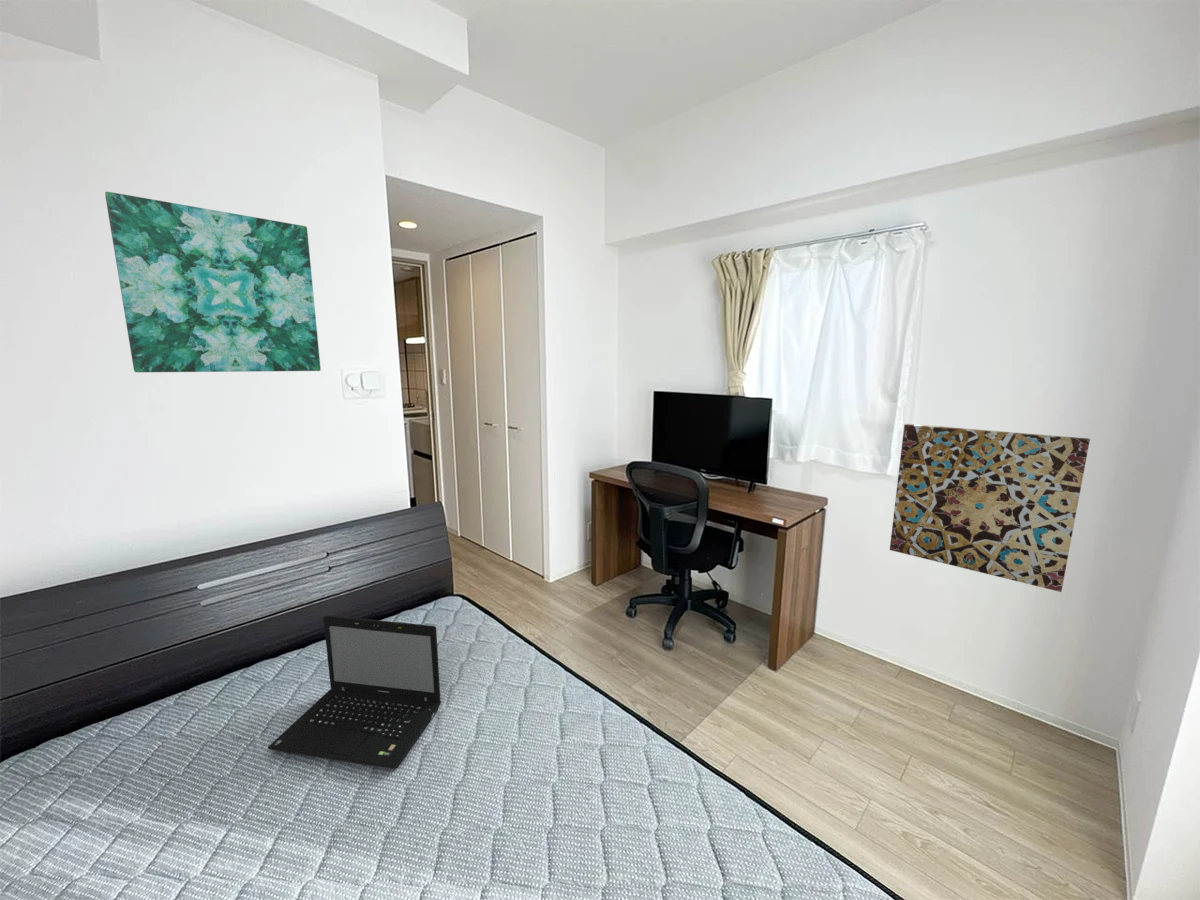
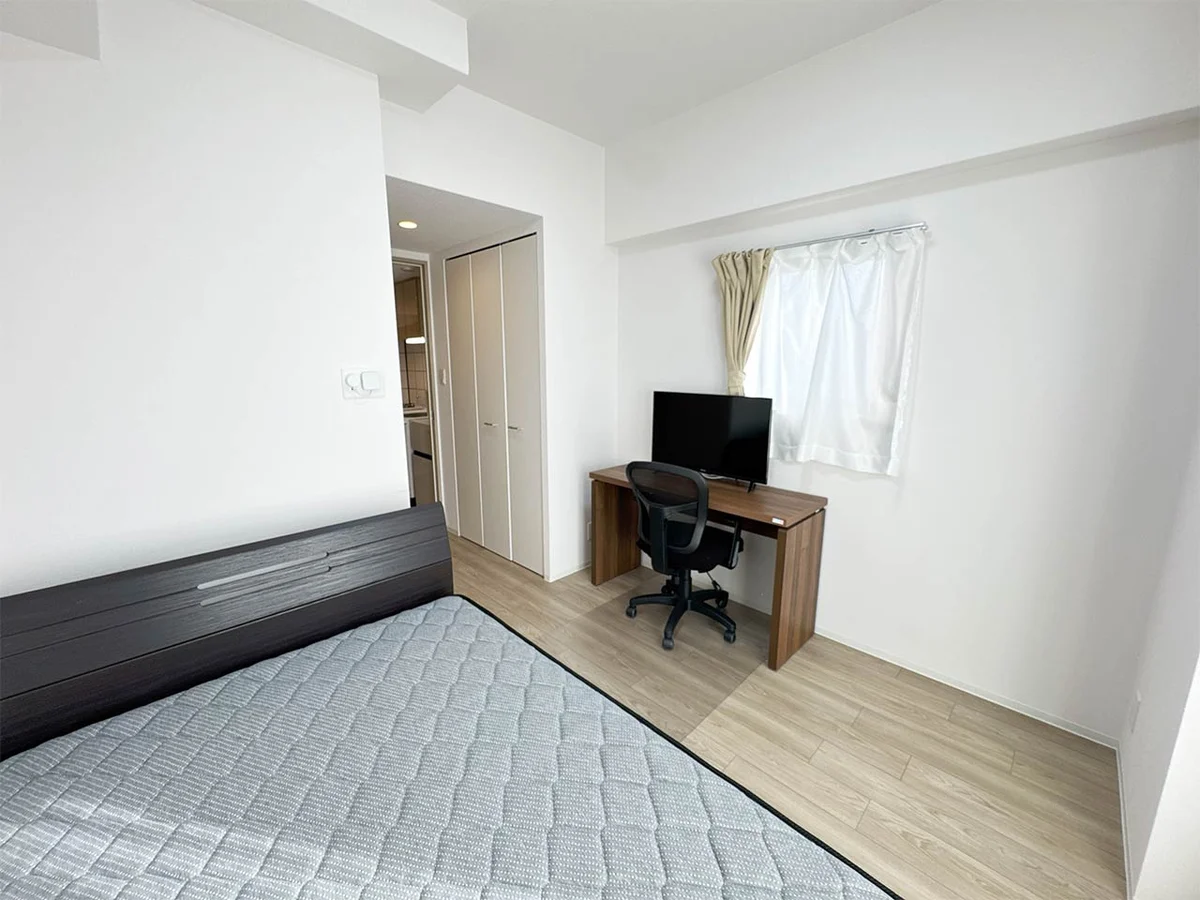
- laptop (356, 686)
- wall art (977, 501)
- wall art (226, 294)
